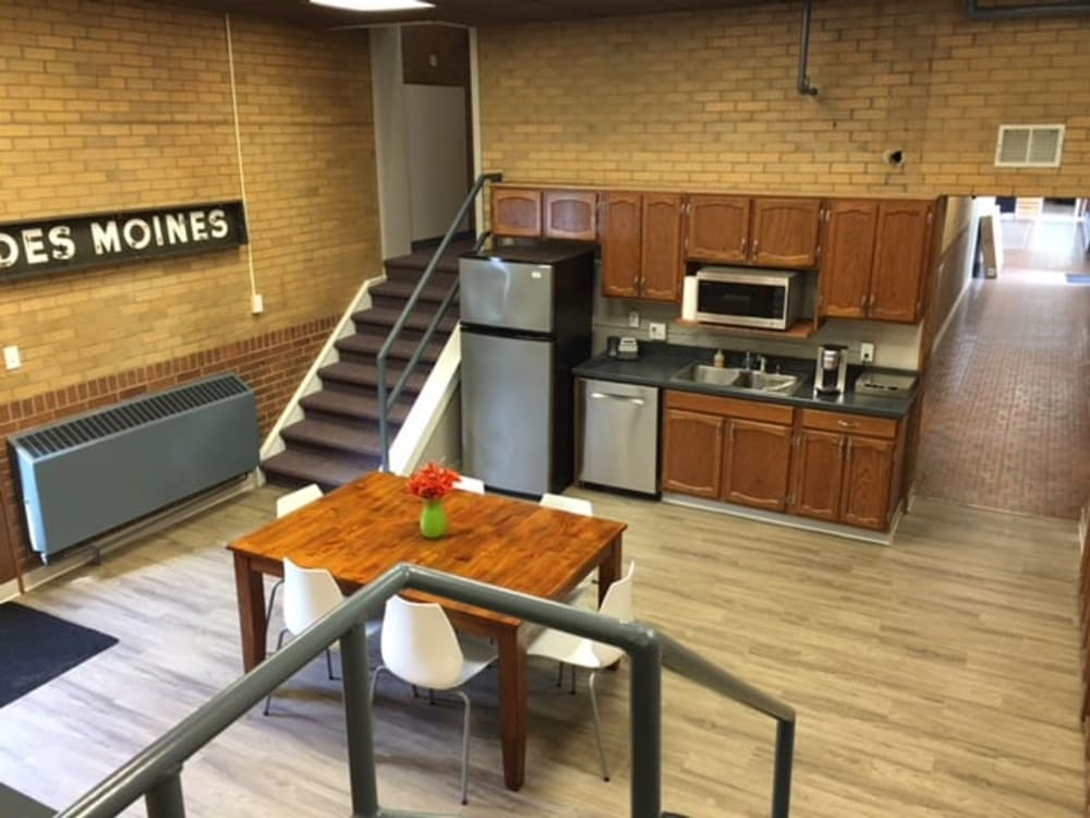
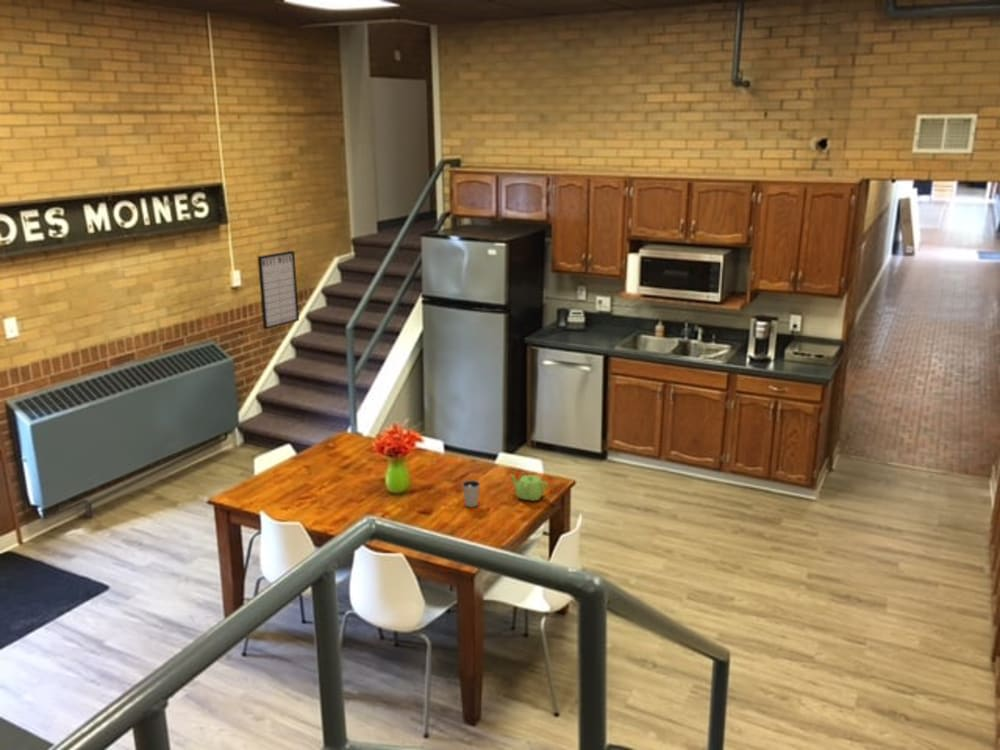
+ teapot (528, 486)
+ writing board (279, 289)
+ dixie cup (471, 494)
